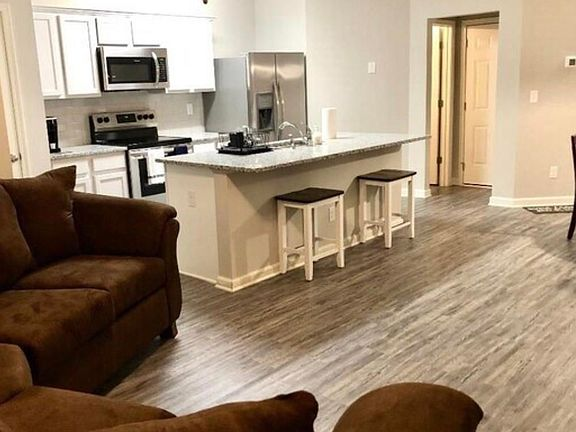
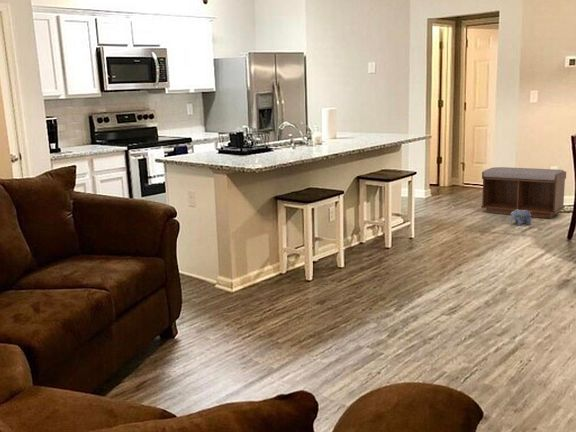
+ plush toy (520, 217)
+ bench (522, 191)
